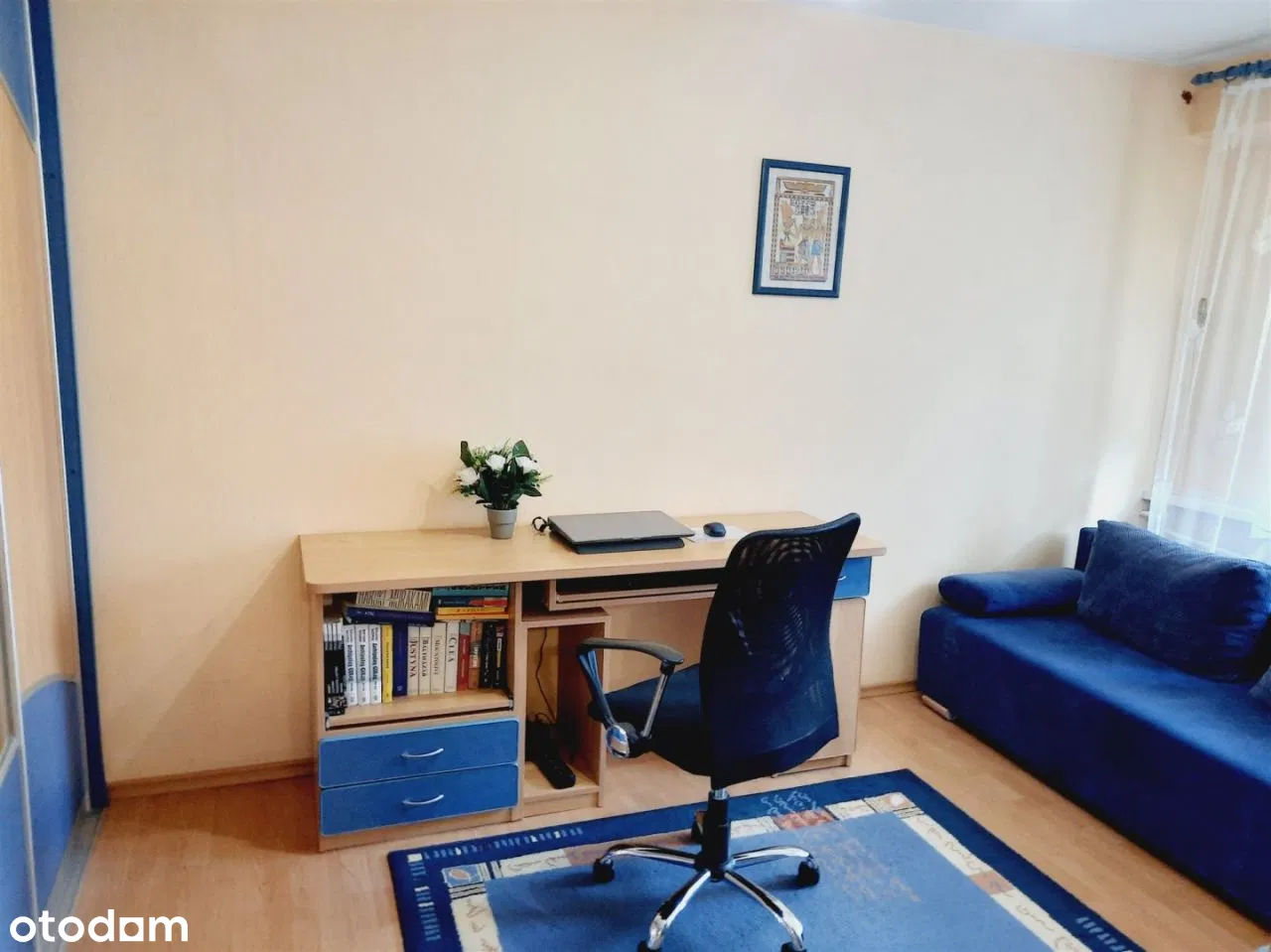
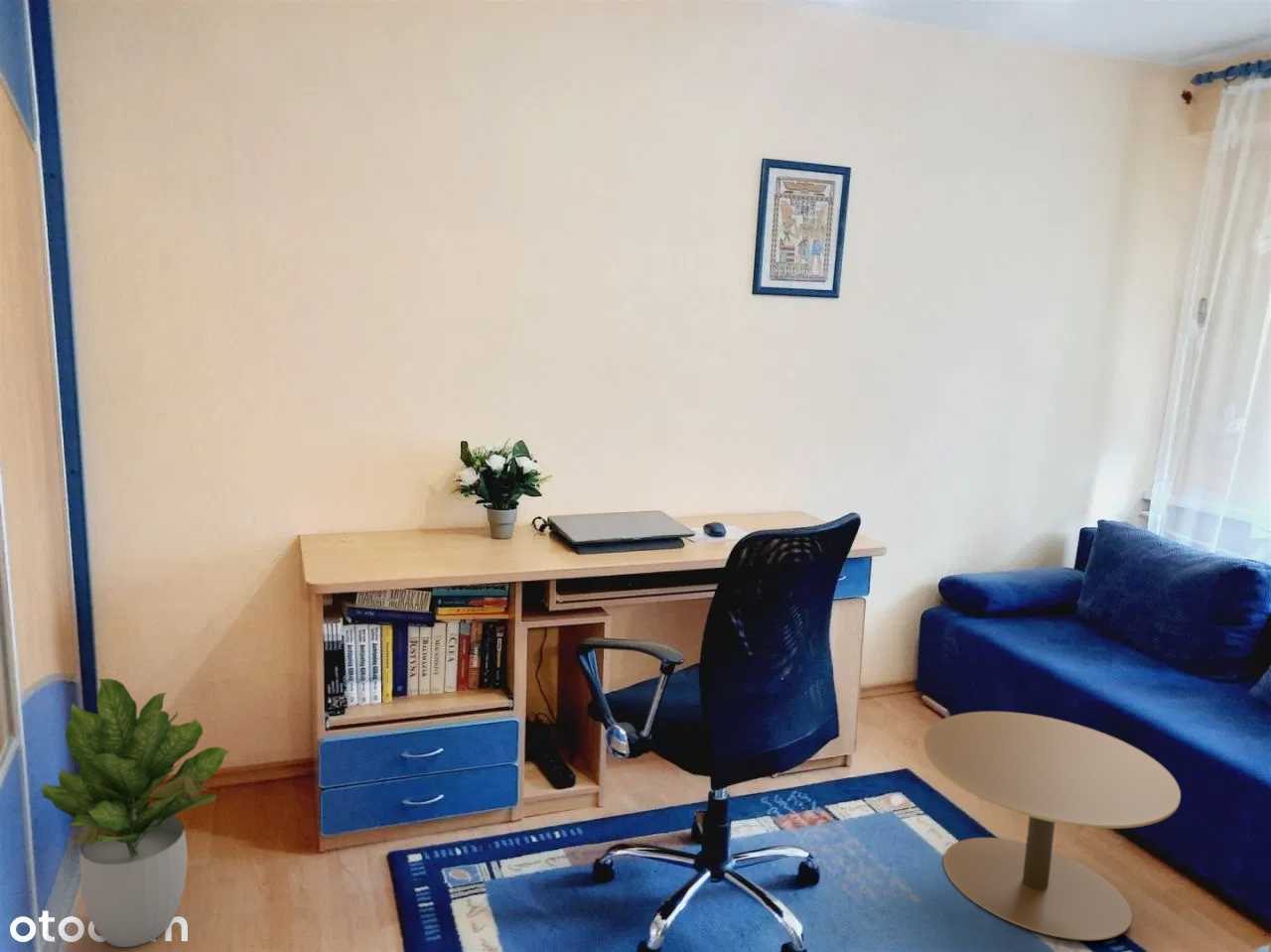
+ side table (1037, 823)
+ potted plant (137, 809)
